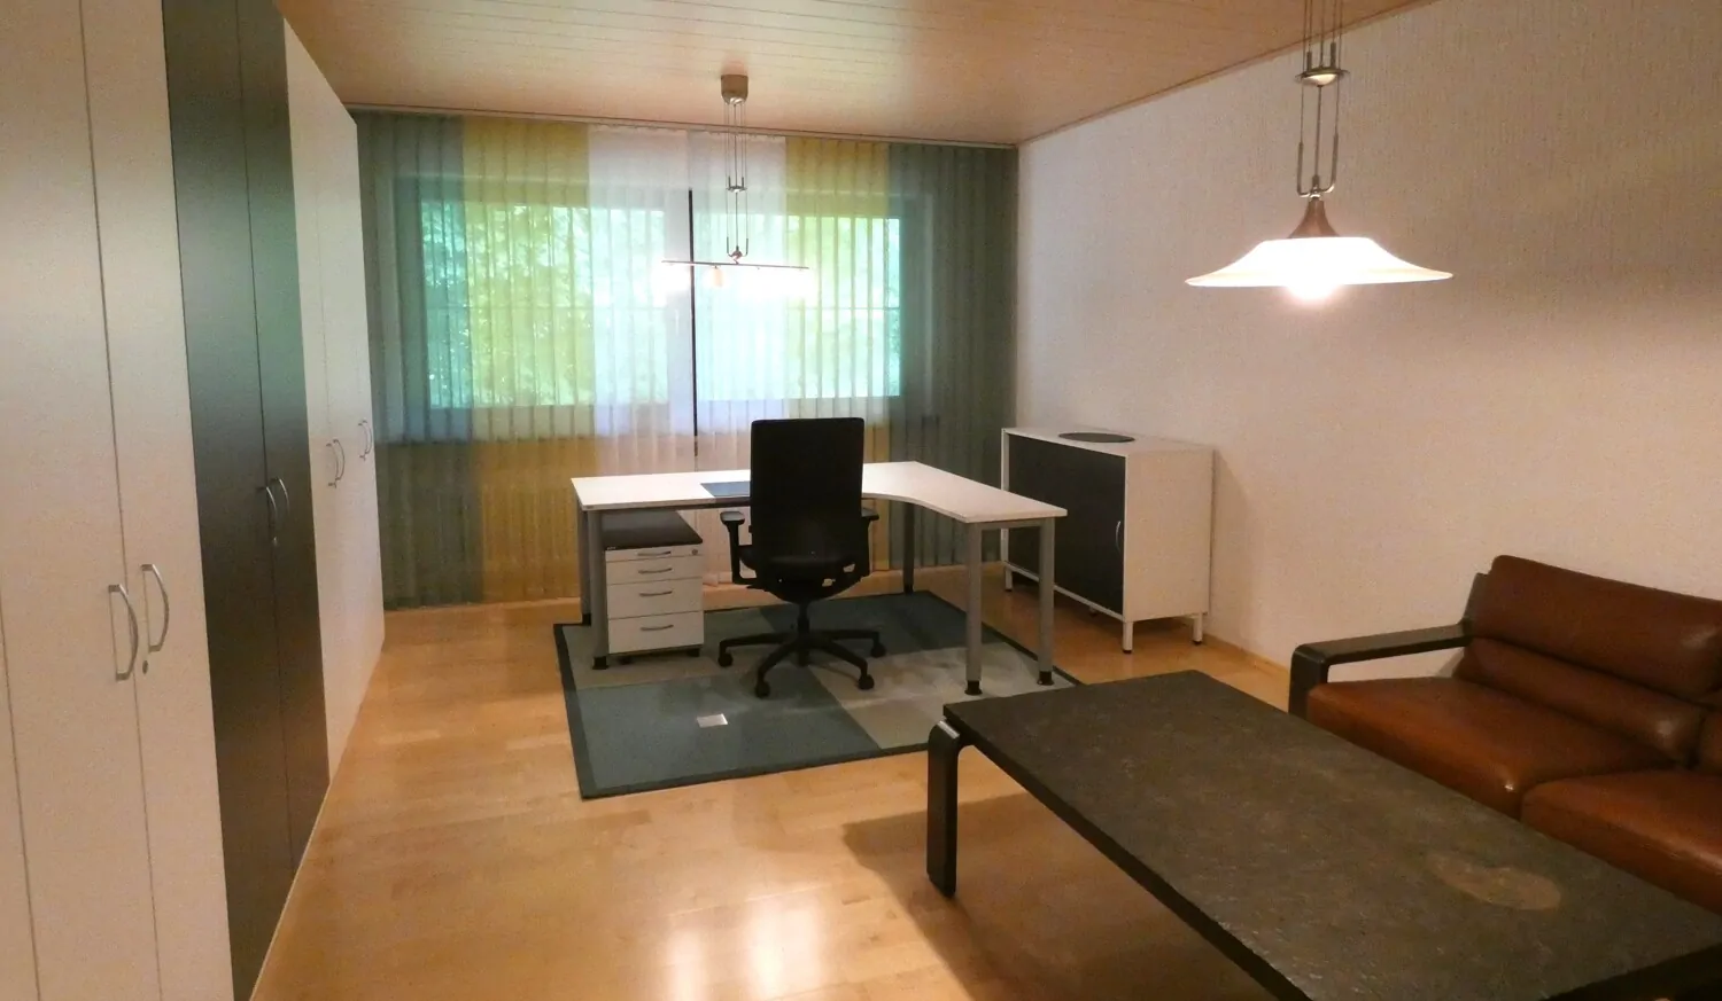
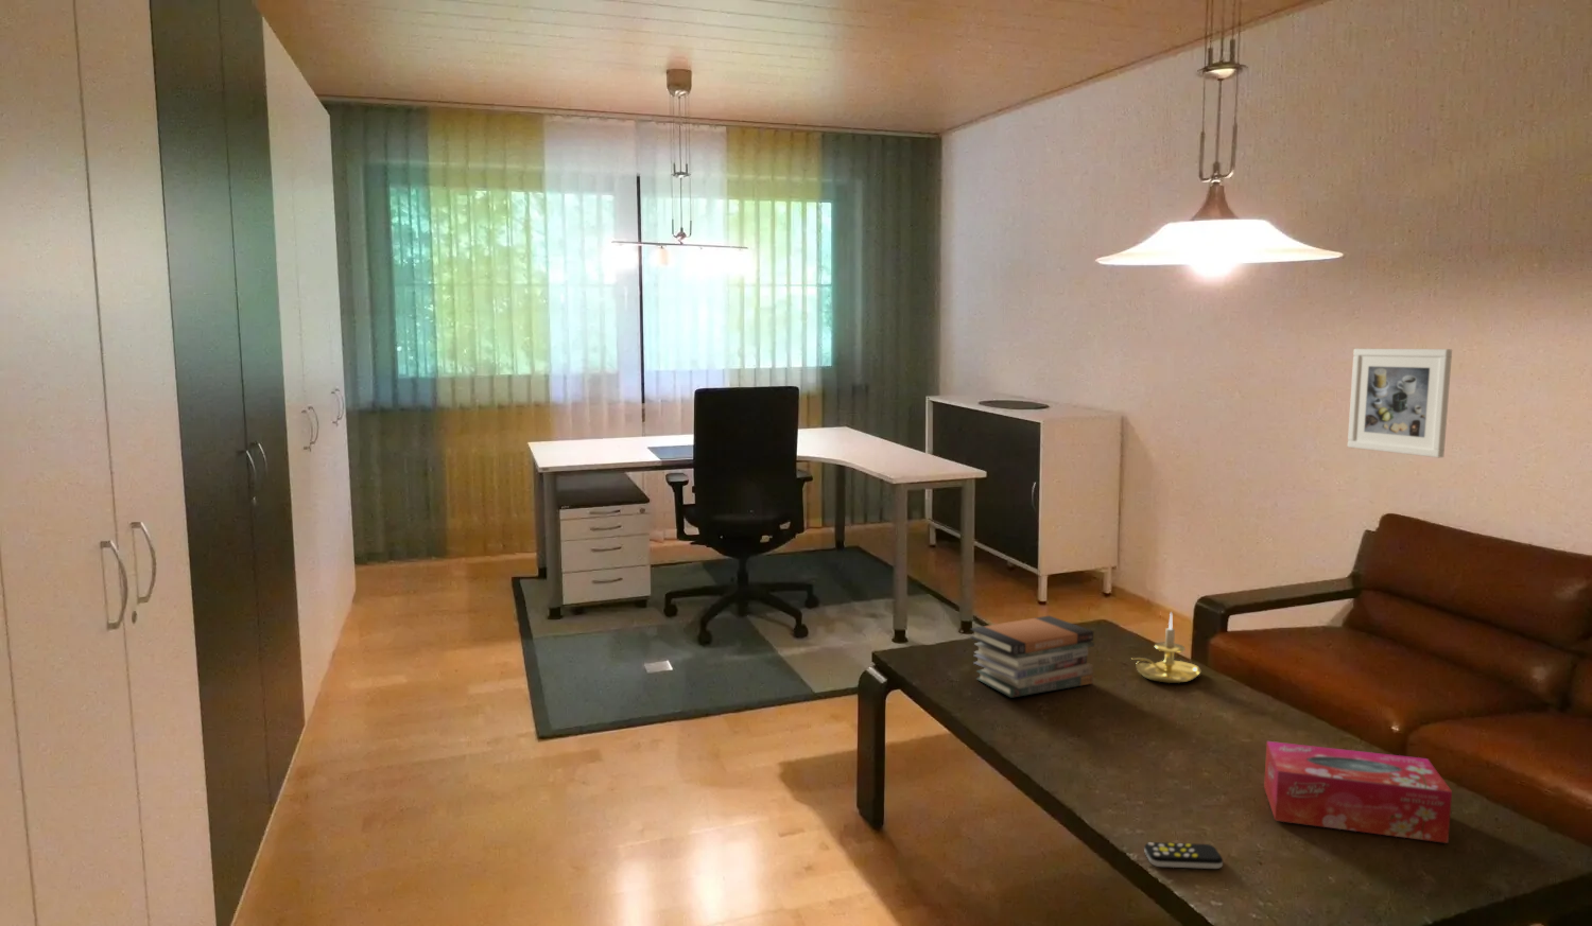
+ remote control (1182, 855)
+ candle holder (1164, 644)
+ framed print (1397, 400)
+ book stack (1032, 656)
+ tissue box (1352, 789)
